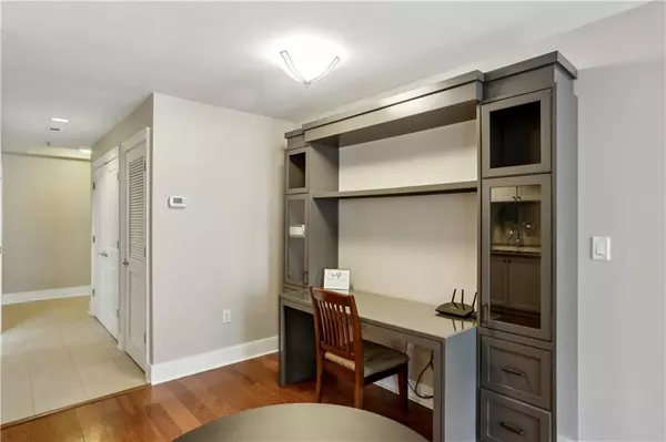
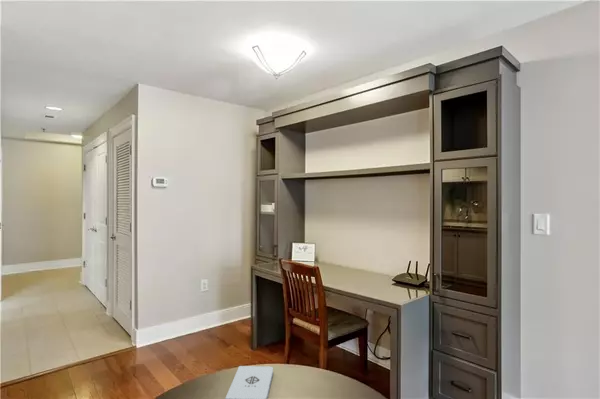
+ notepad (251, 383)
